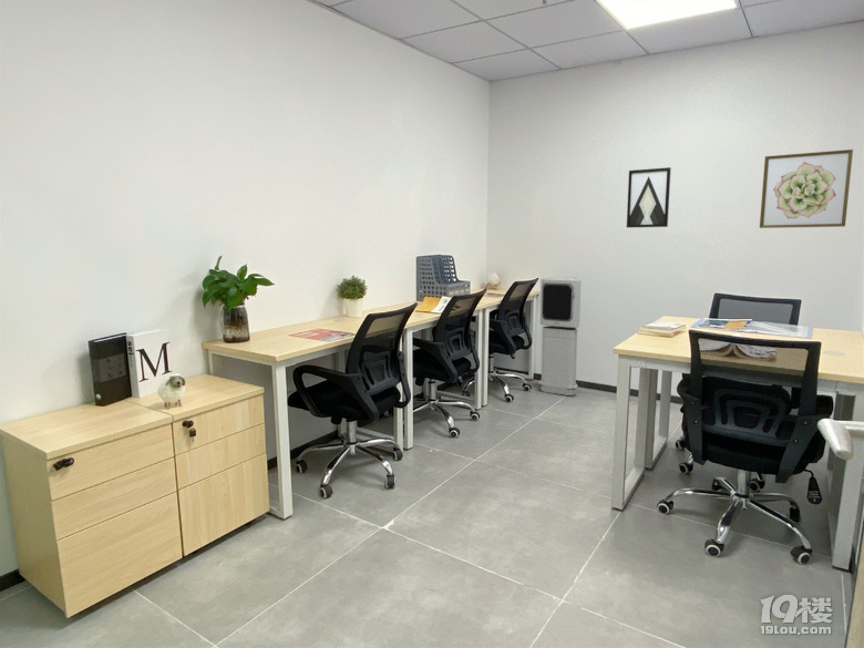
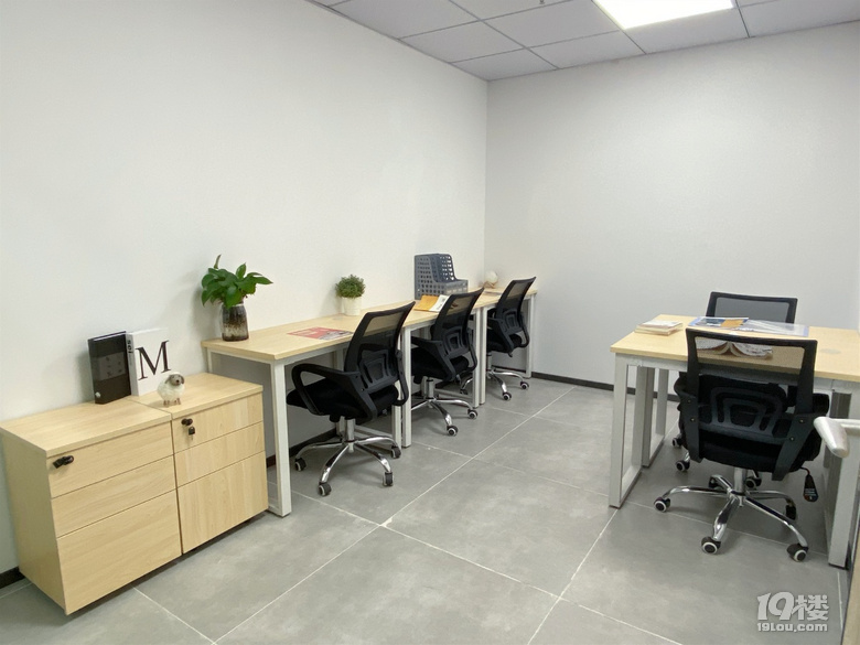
- wall art (803, 191)
- wall art (648, 198)
- air purifier (563, 335)
